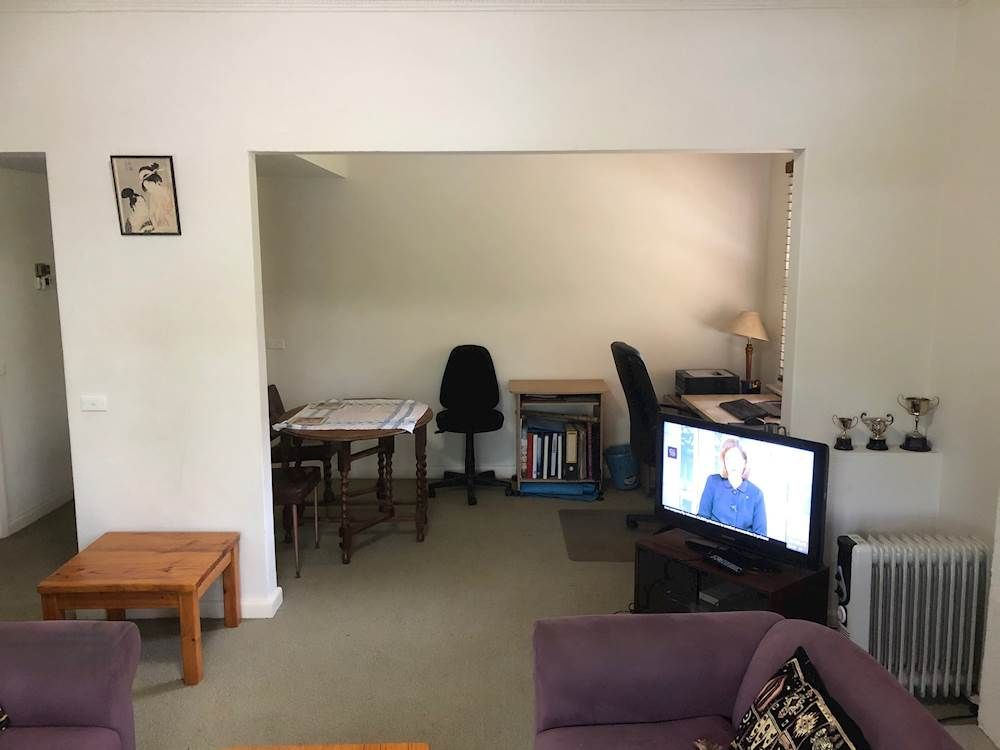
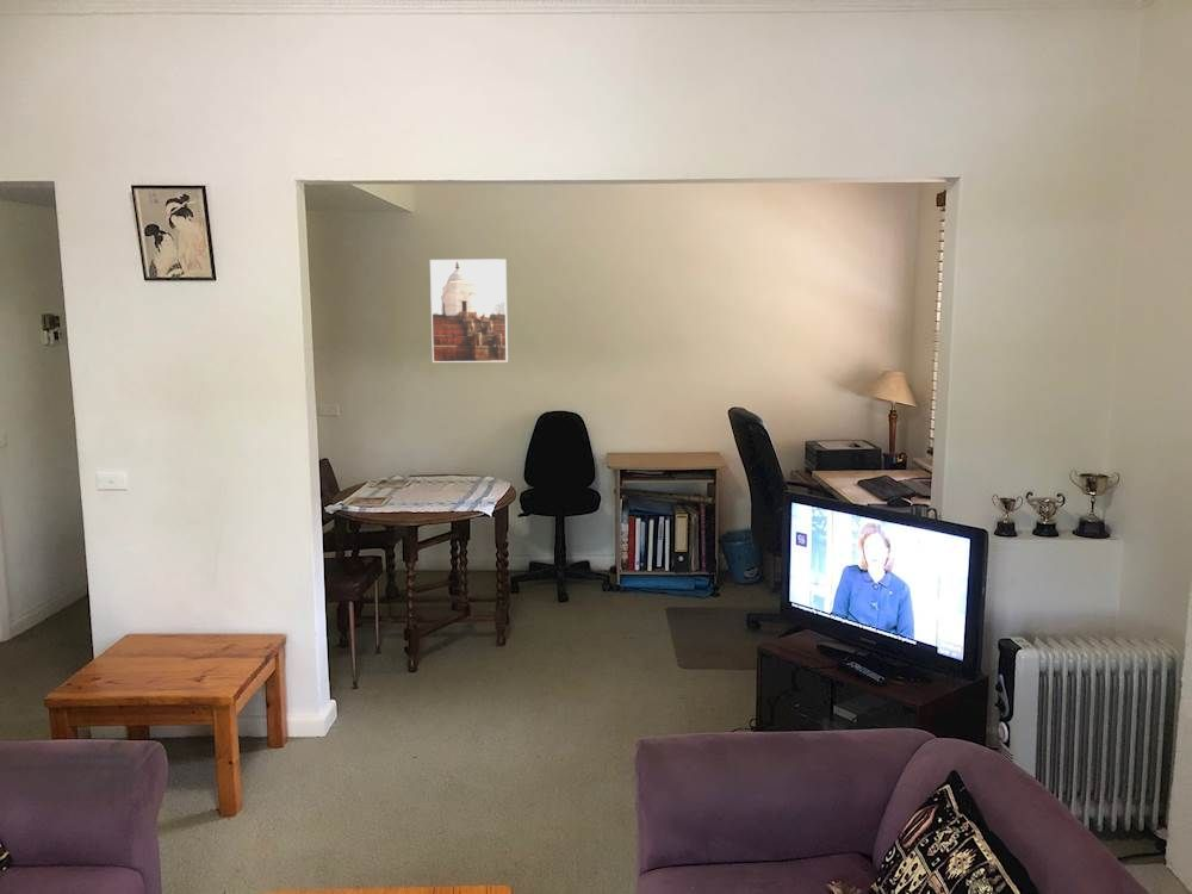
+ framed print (468, 311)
